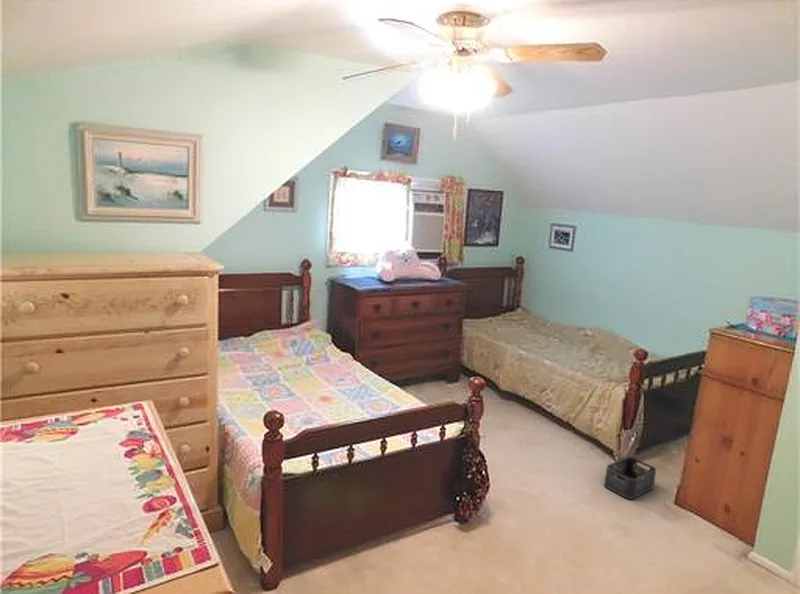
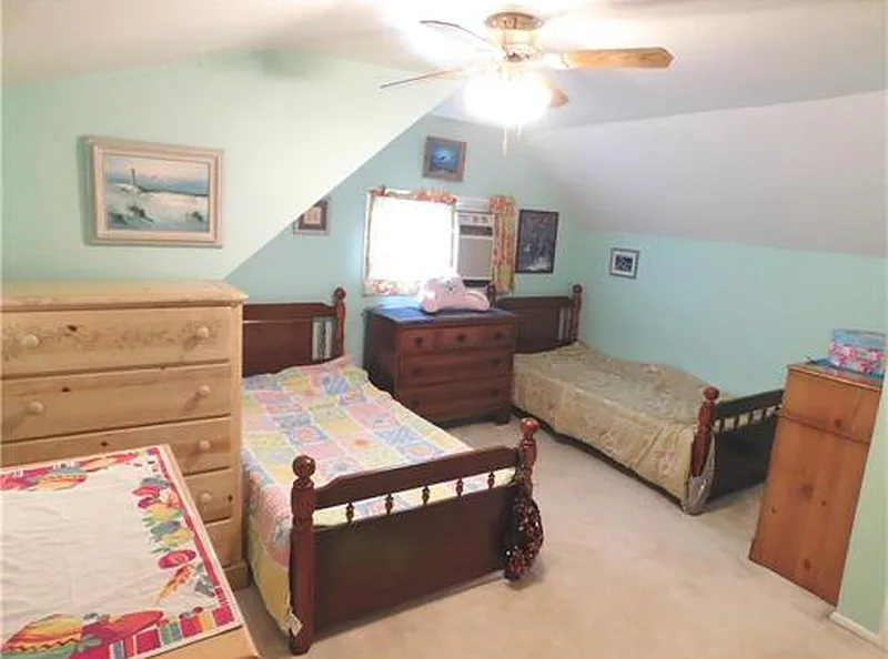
- storage bin (630, 477)
